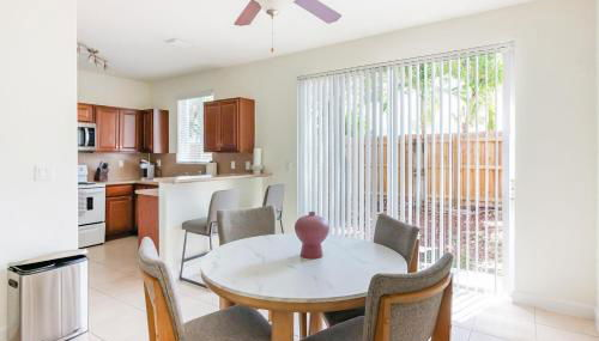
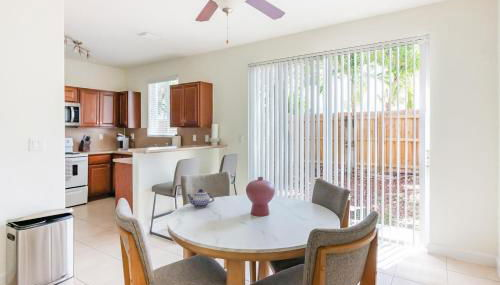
+ teapot (200, 197)
